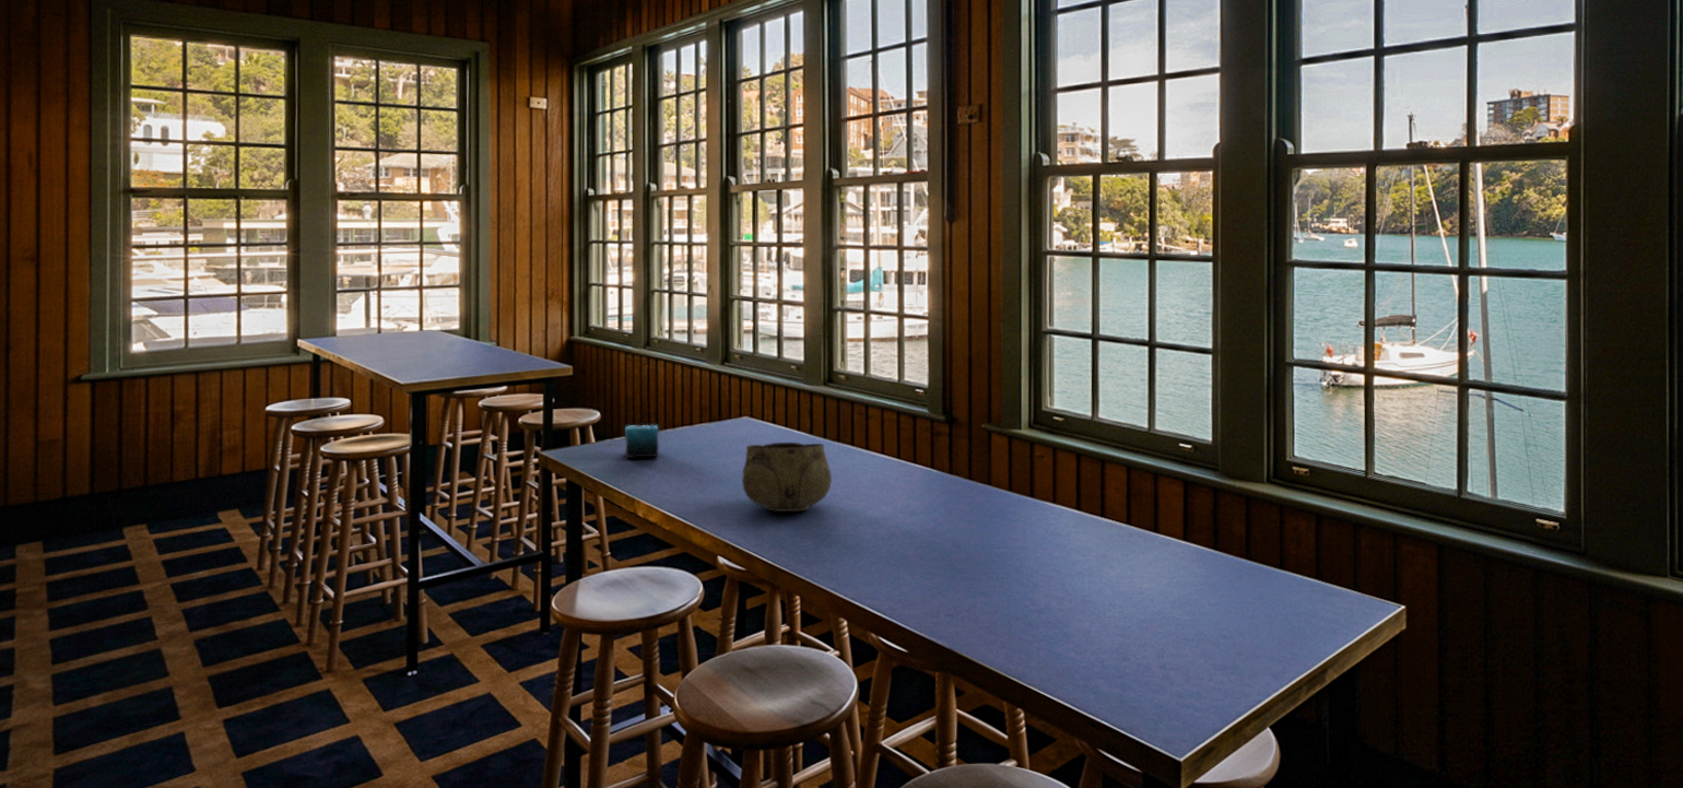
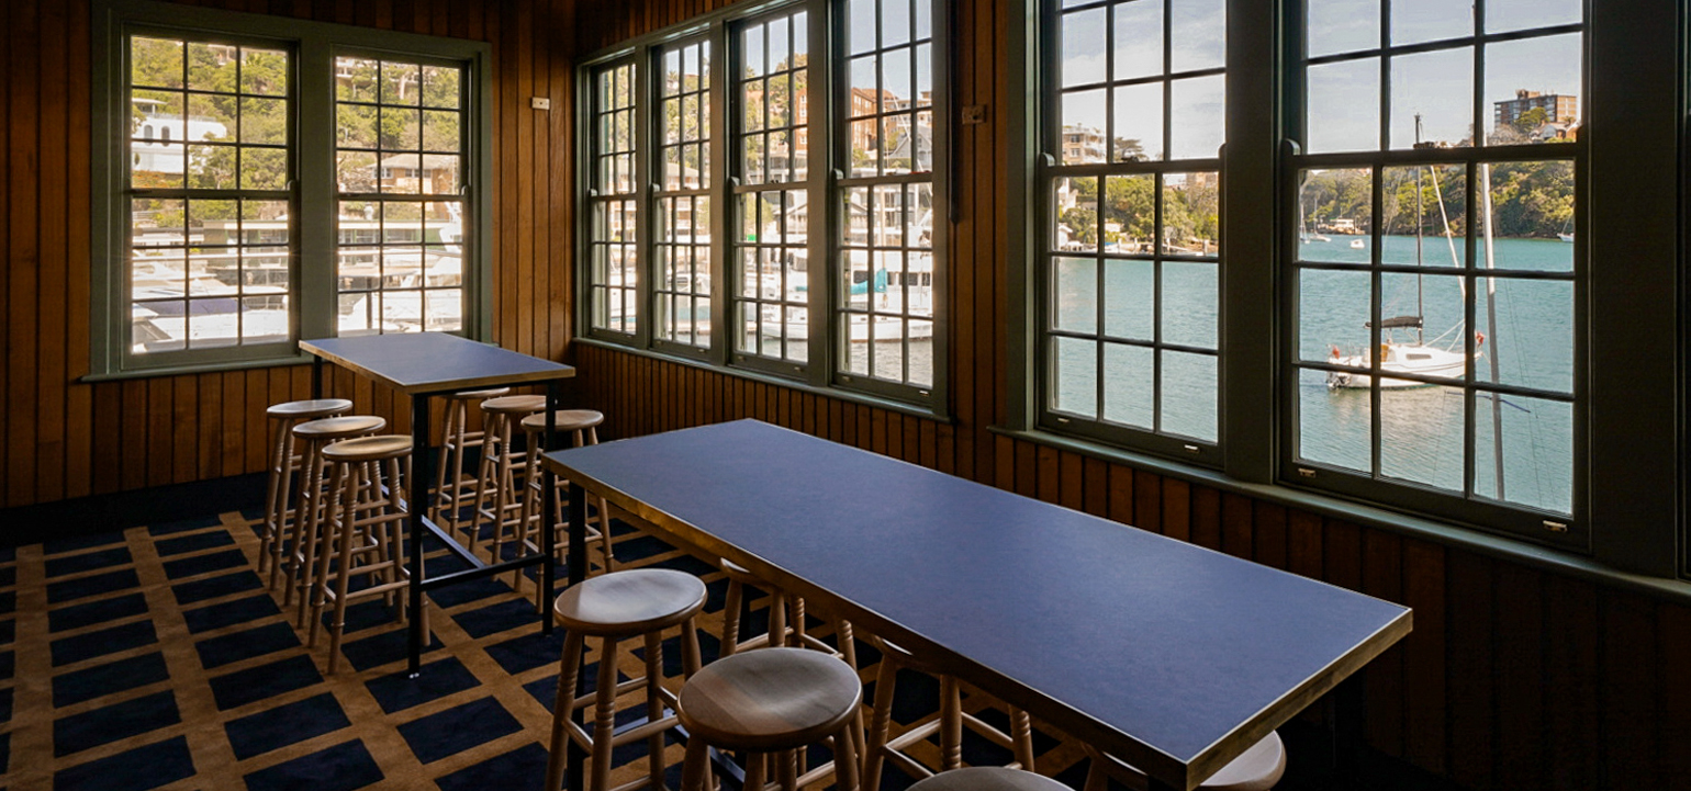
- candle (642, 435)
- decorative bowl (786, 477)
